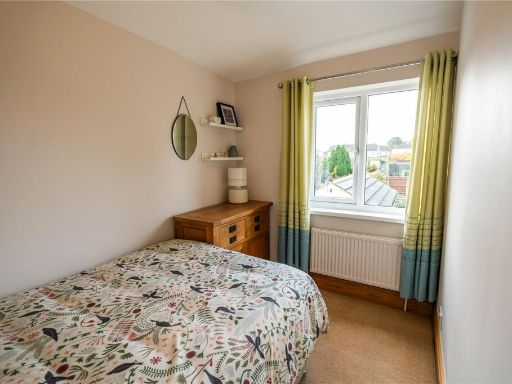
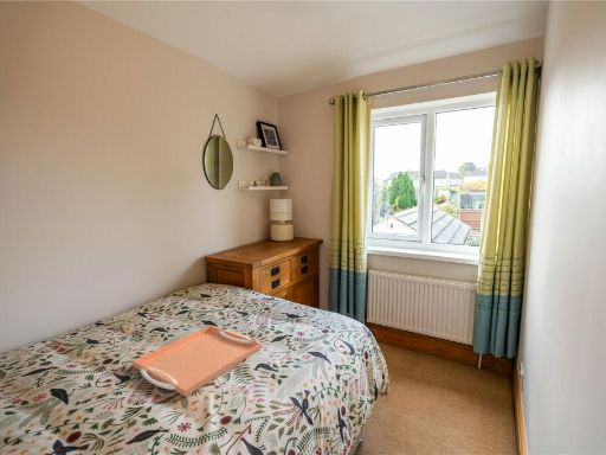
+ serving tray (200, 353)
